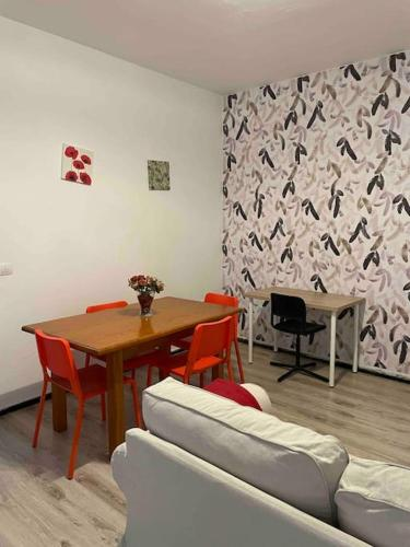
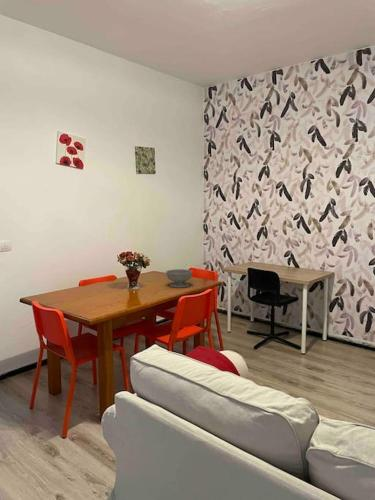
+ bowl (179, 278)
